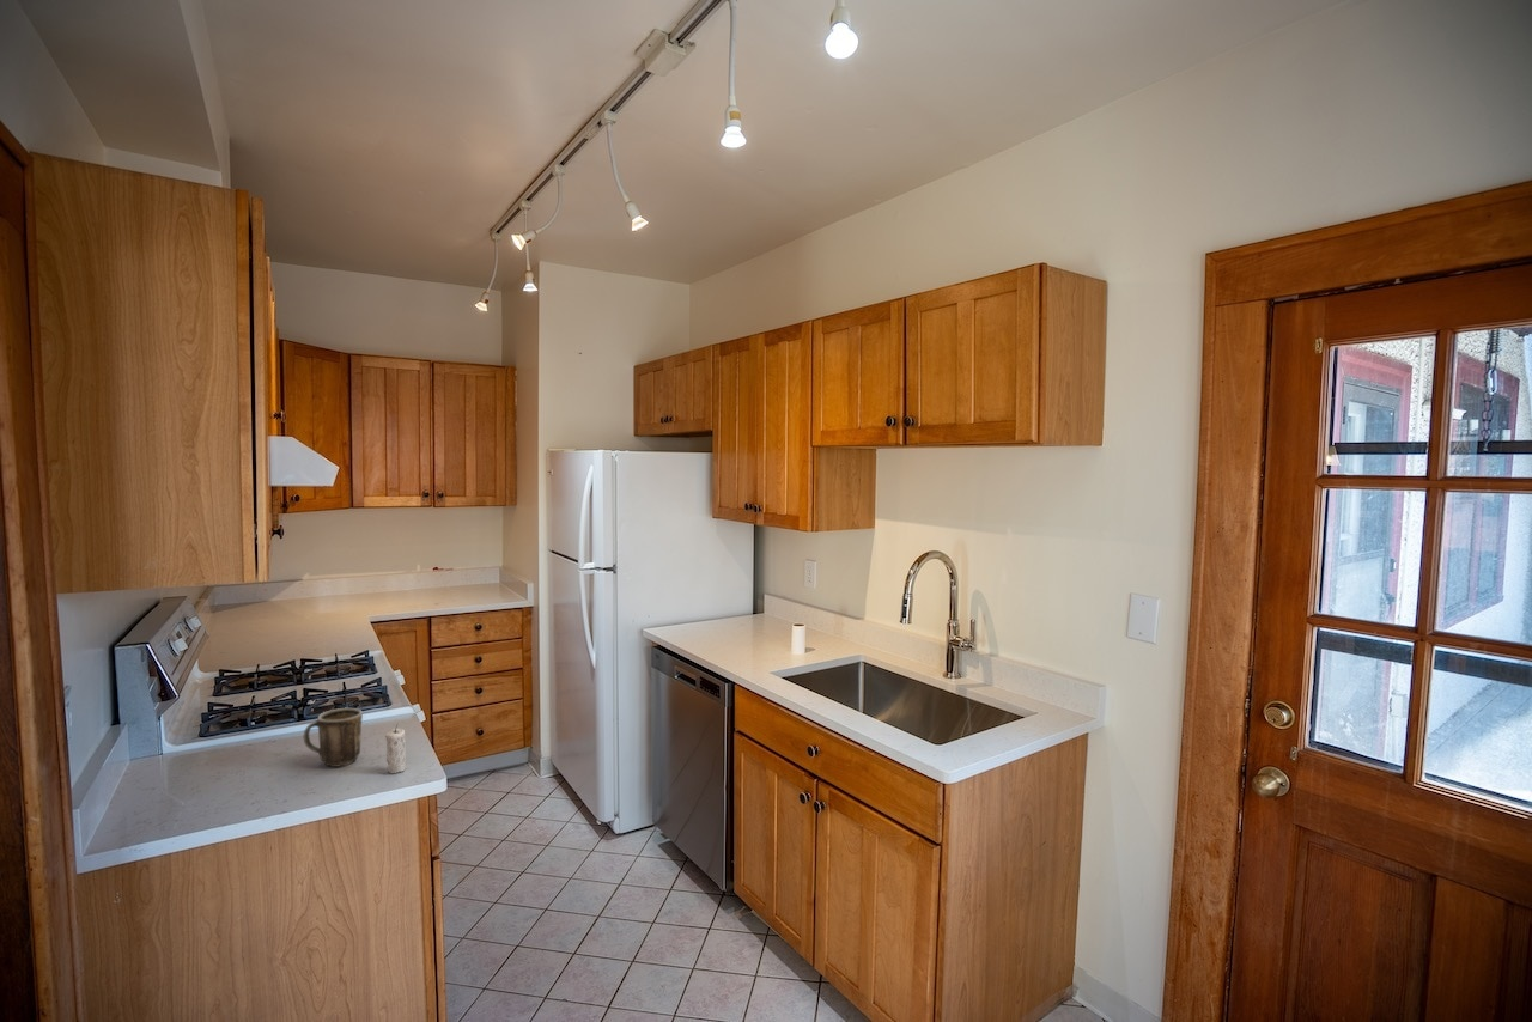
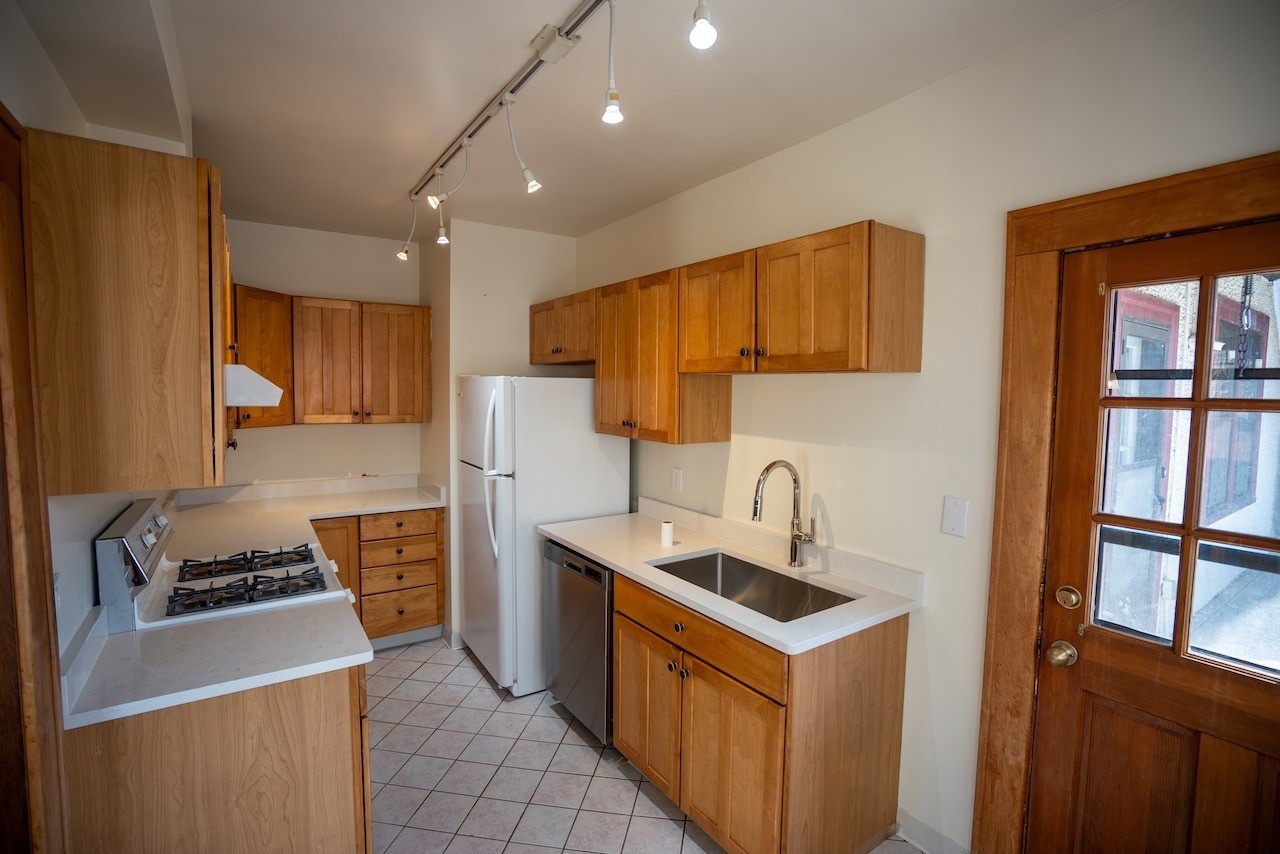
- mug (333, 738)
- candle (395, 746)
